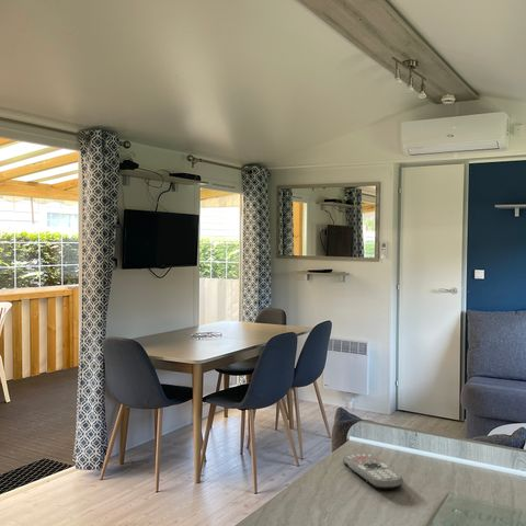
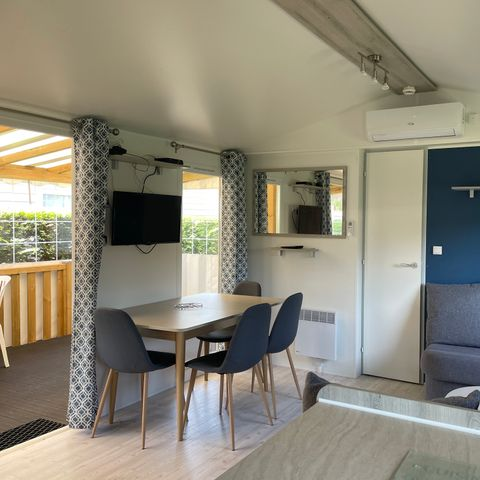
- remote control (373, 470)
